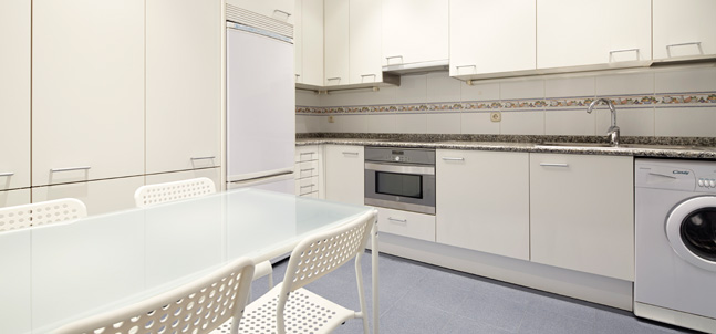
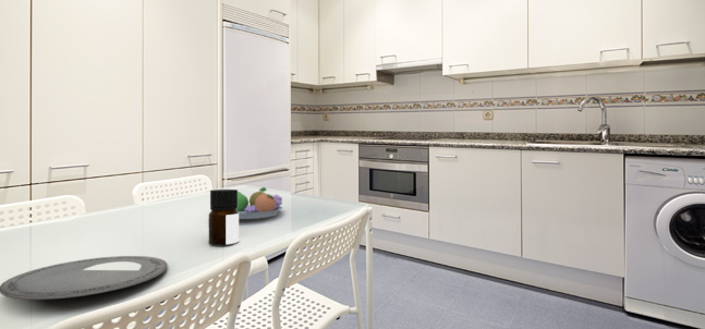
+ bottle (223, 216)
+ plate (92, 276)
+ fruit bowl (250, 202)
